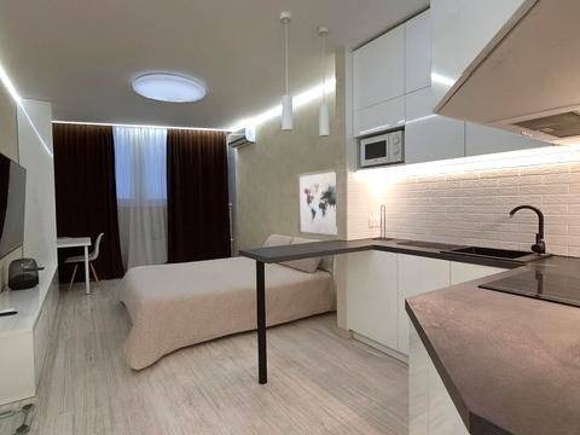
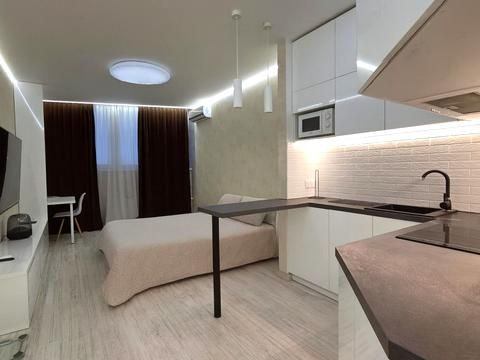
- wall art (321, 203)
